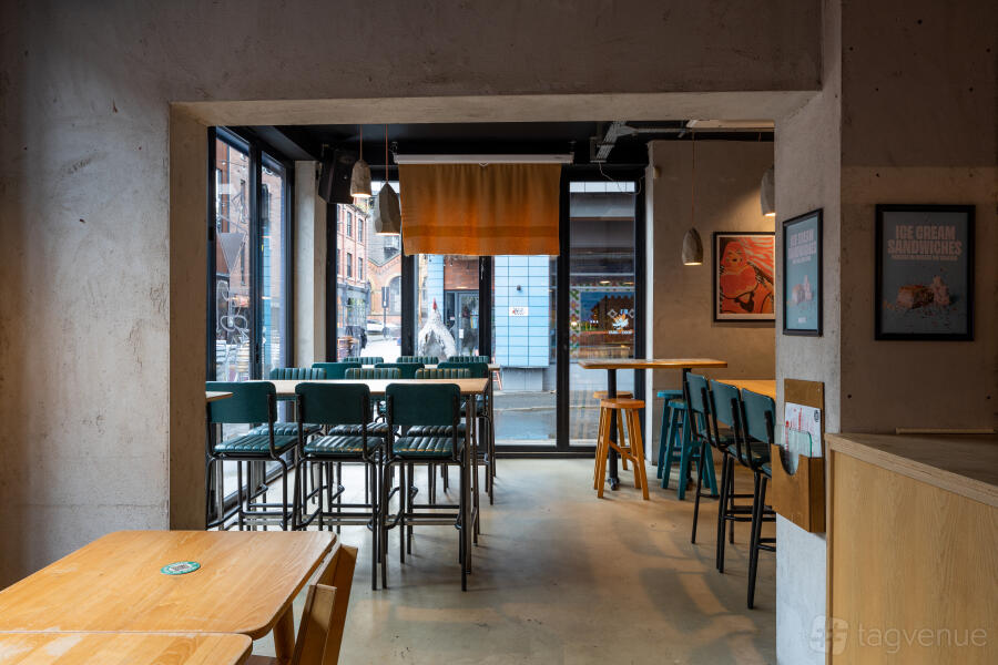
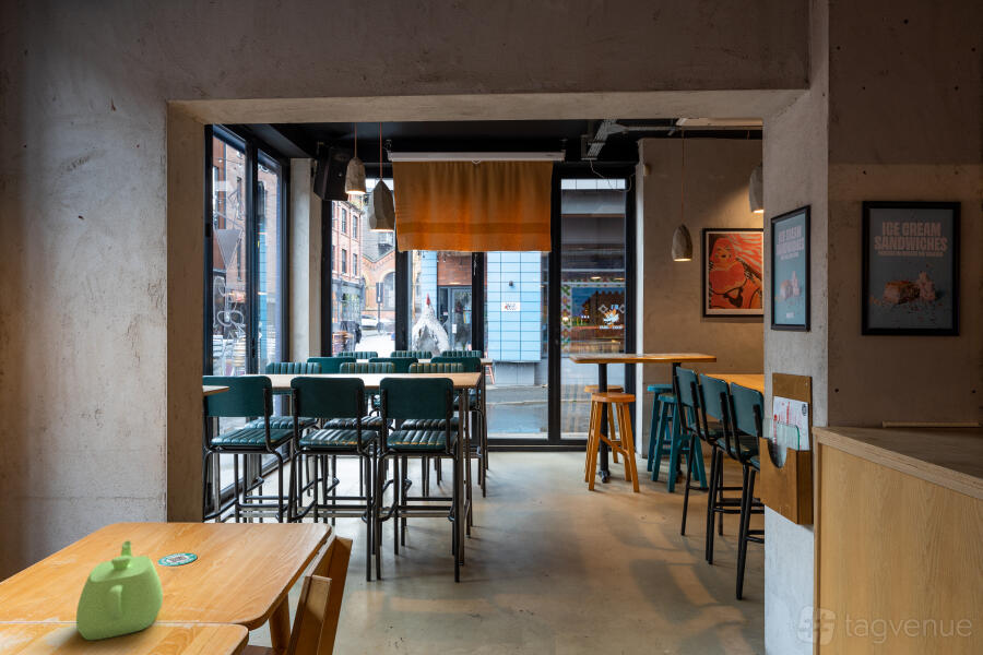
+ teapot (121, 586)
